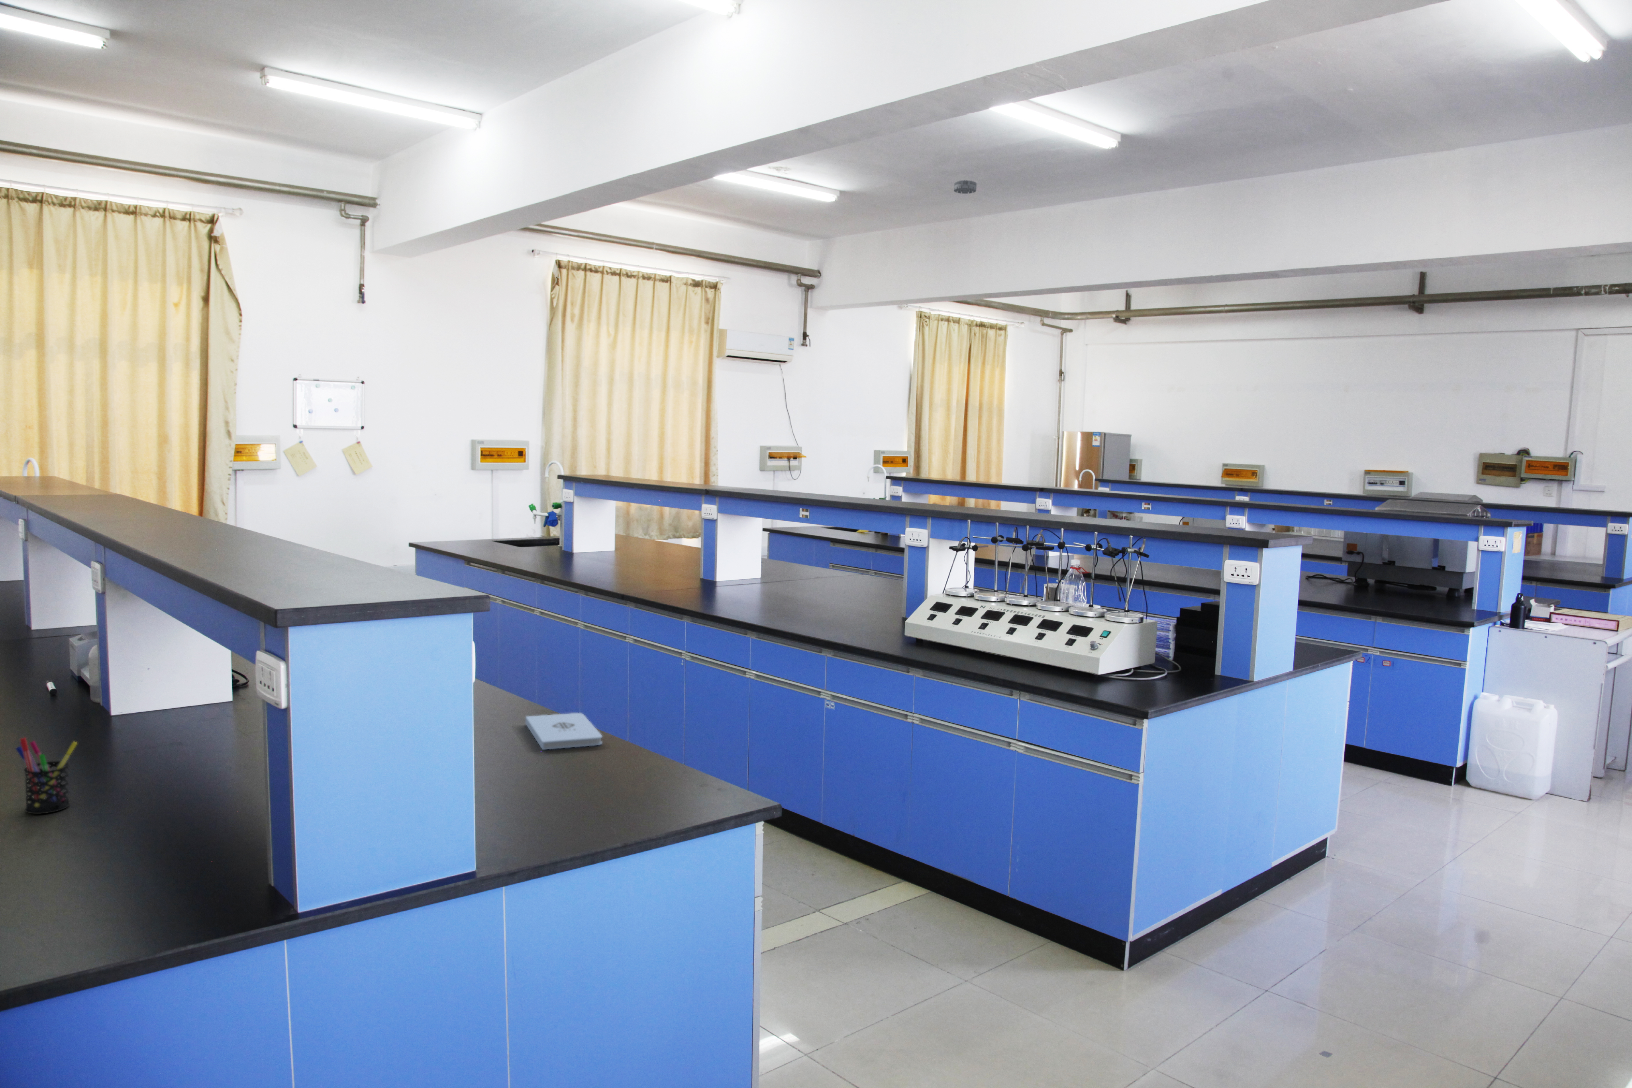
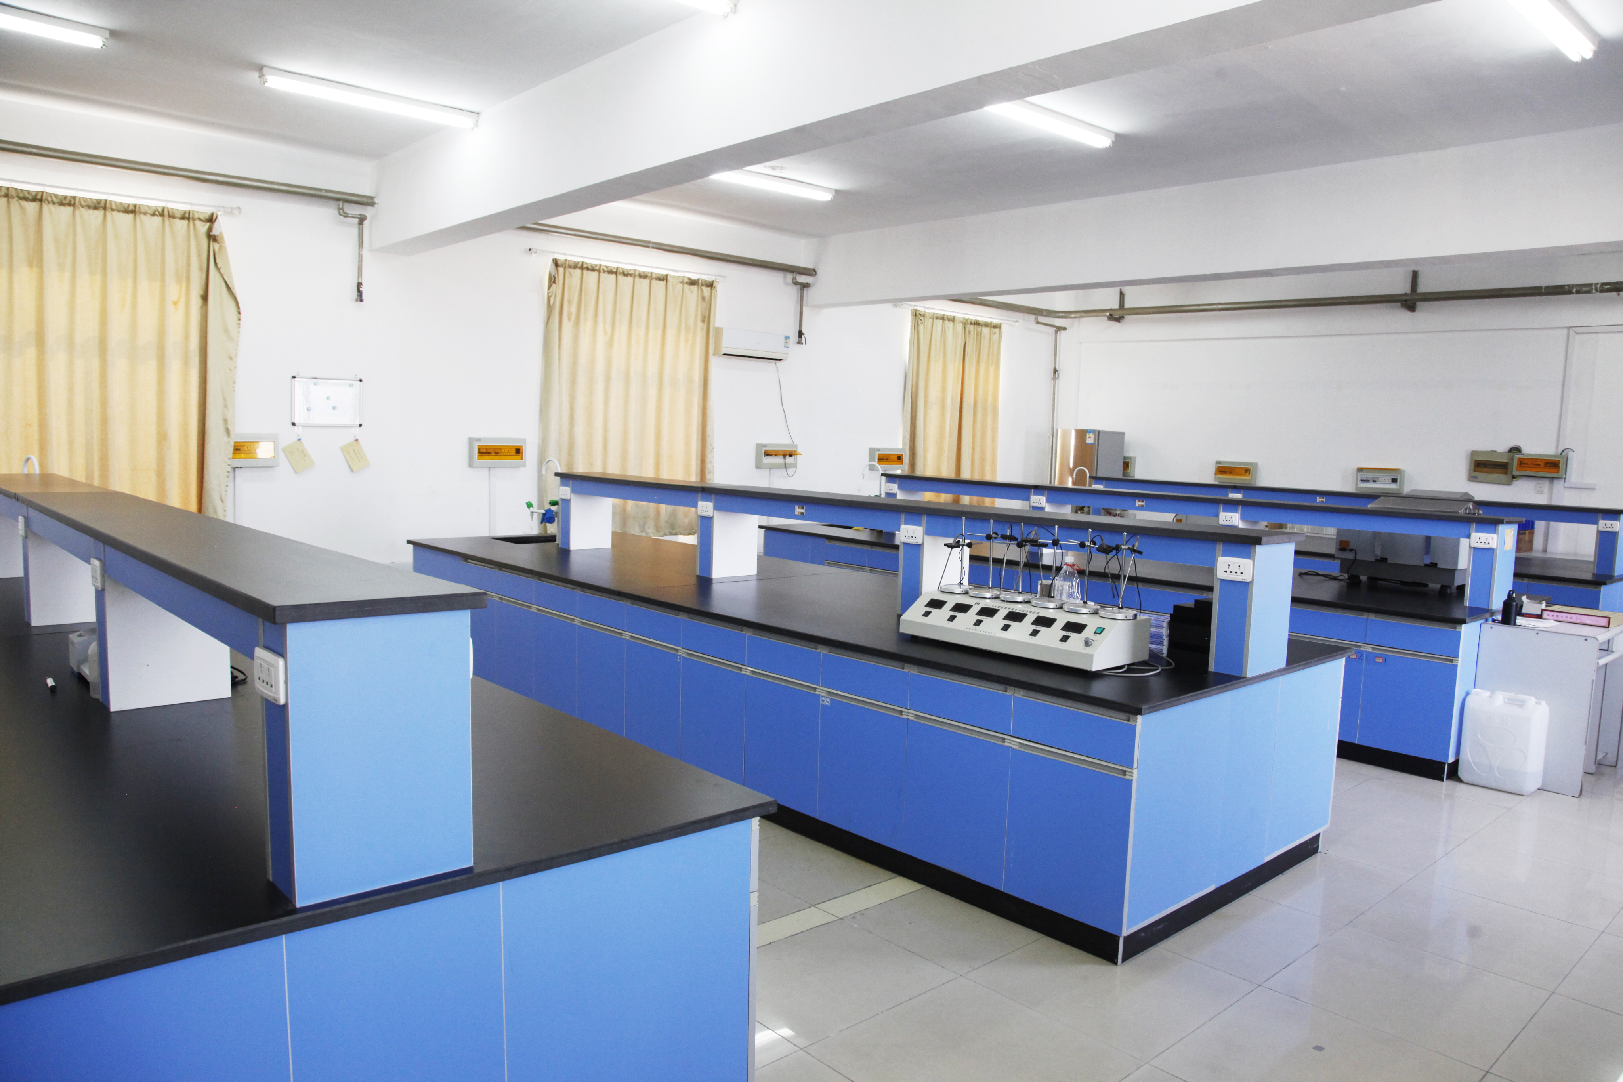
- pen holder (44, 773)
- notepad (563, 730)
- smoke detector (965, 187)
